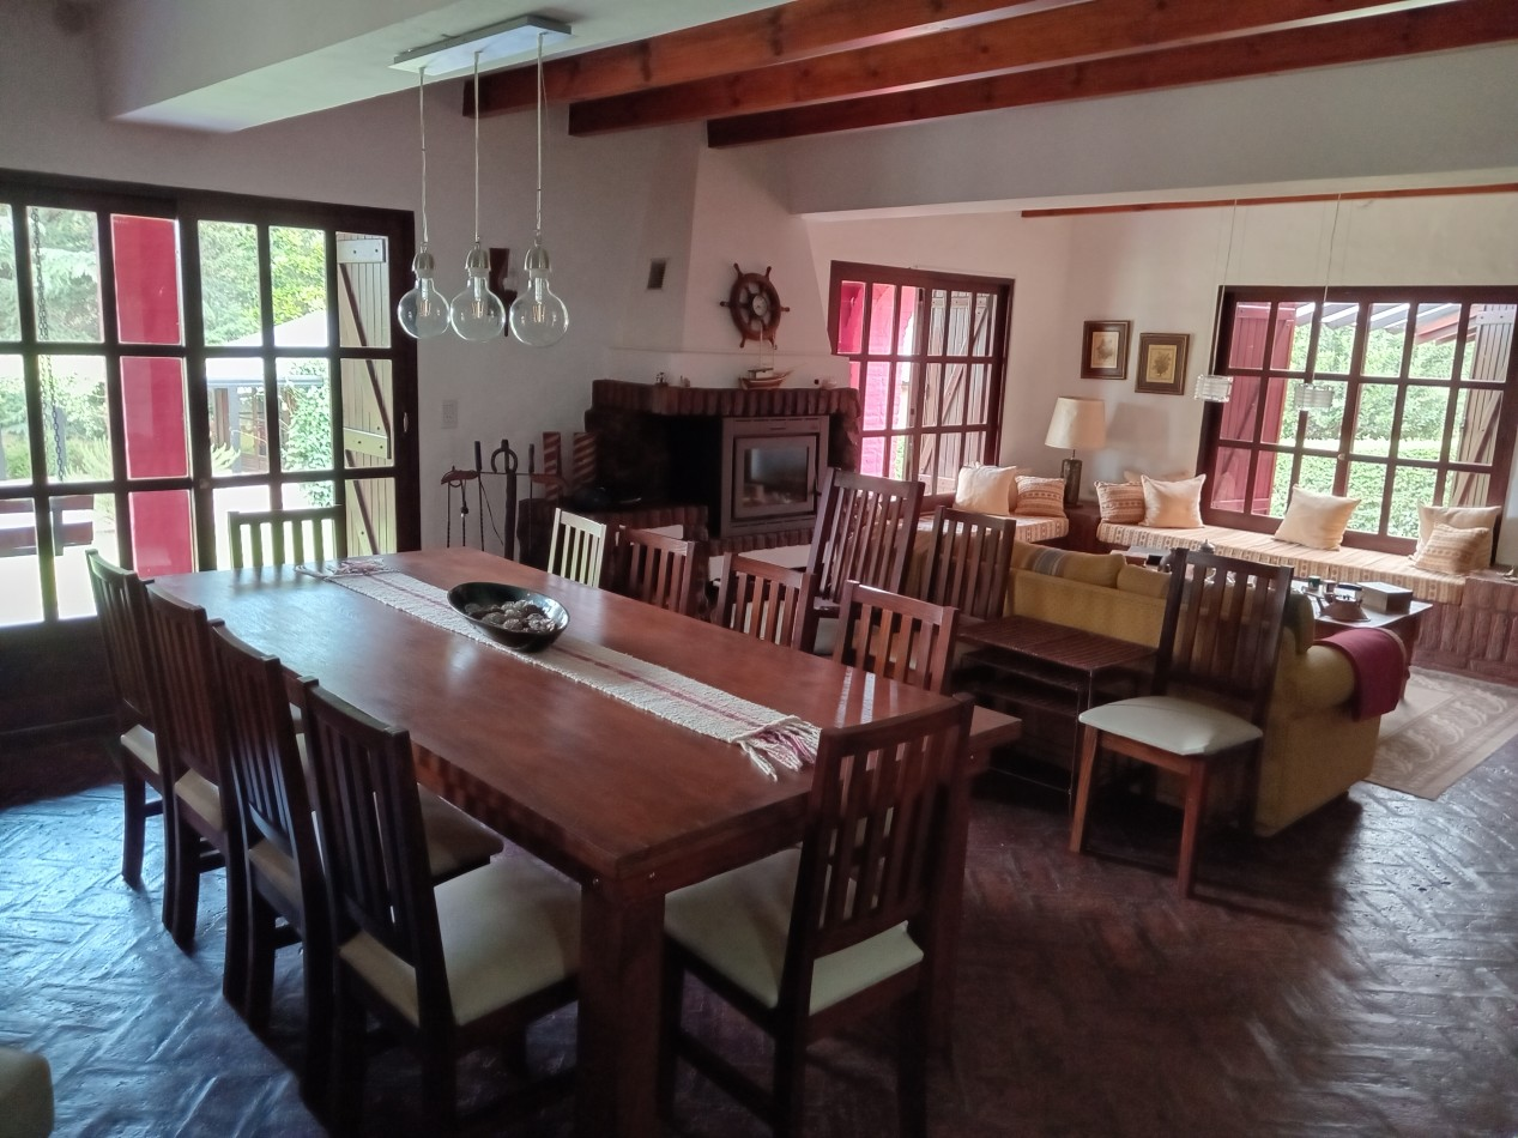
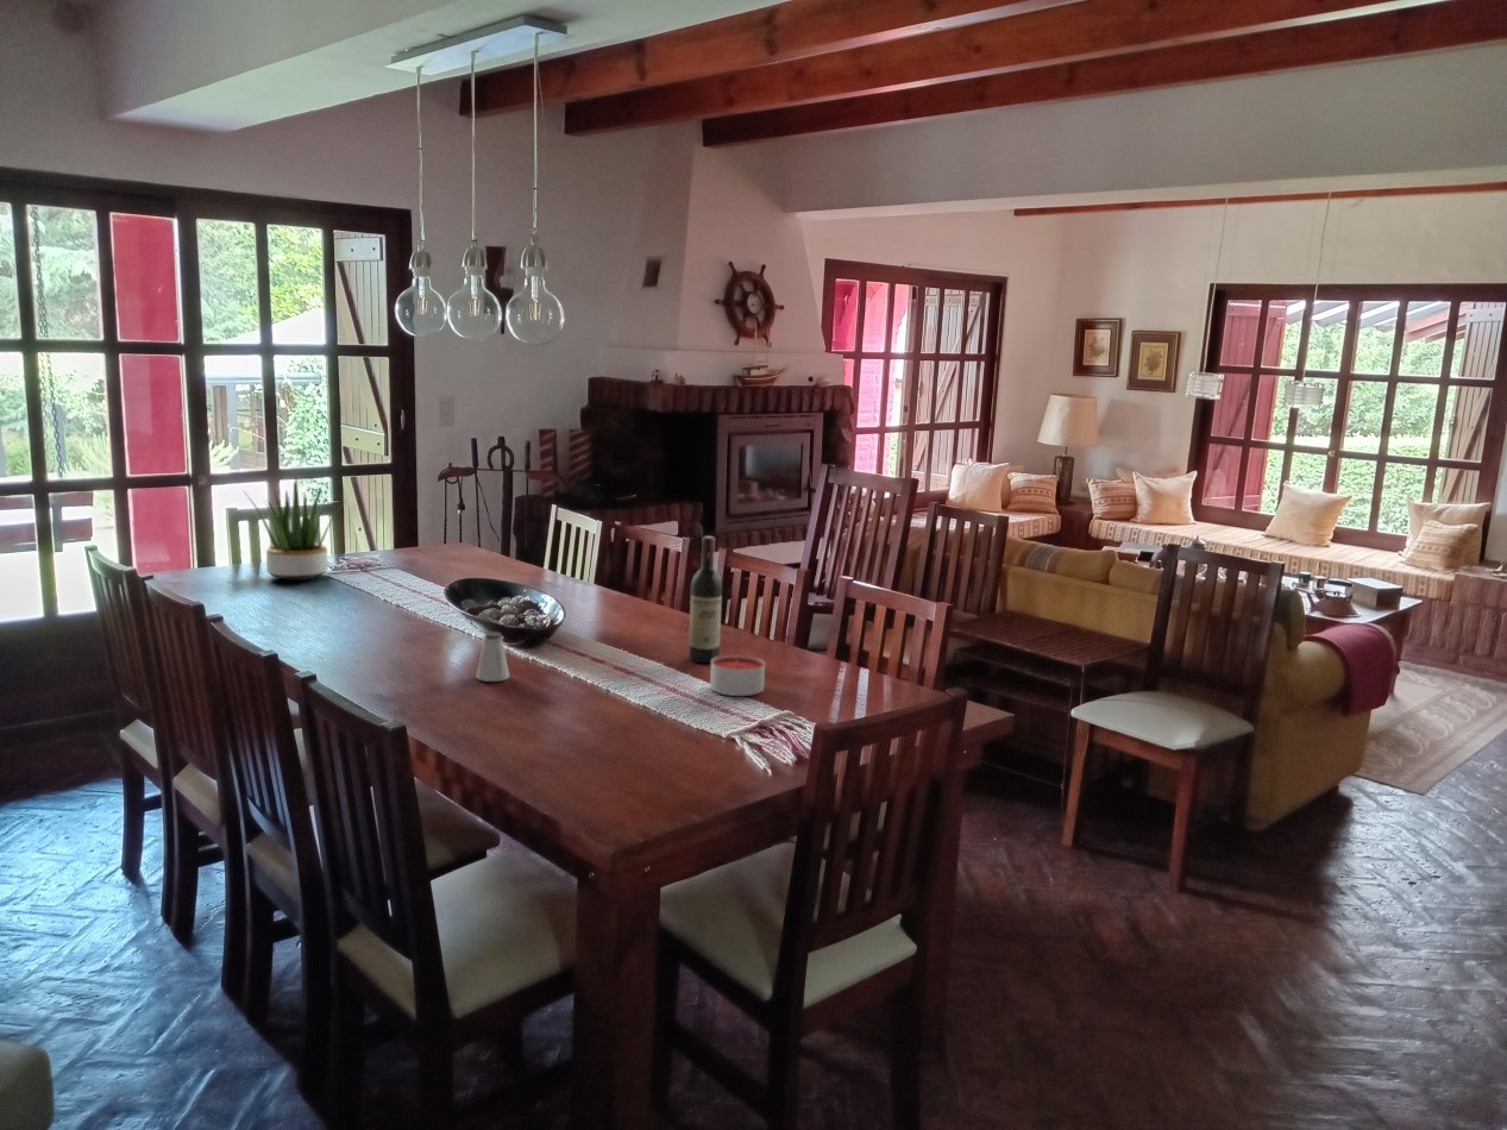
+ potted plant (296, 528)
+ saltshaker (492, 655)
+ candle (737, 673)
+ wine bottle (705, 598)
